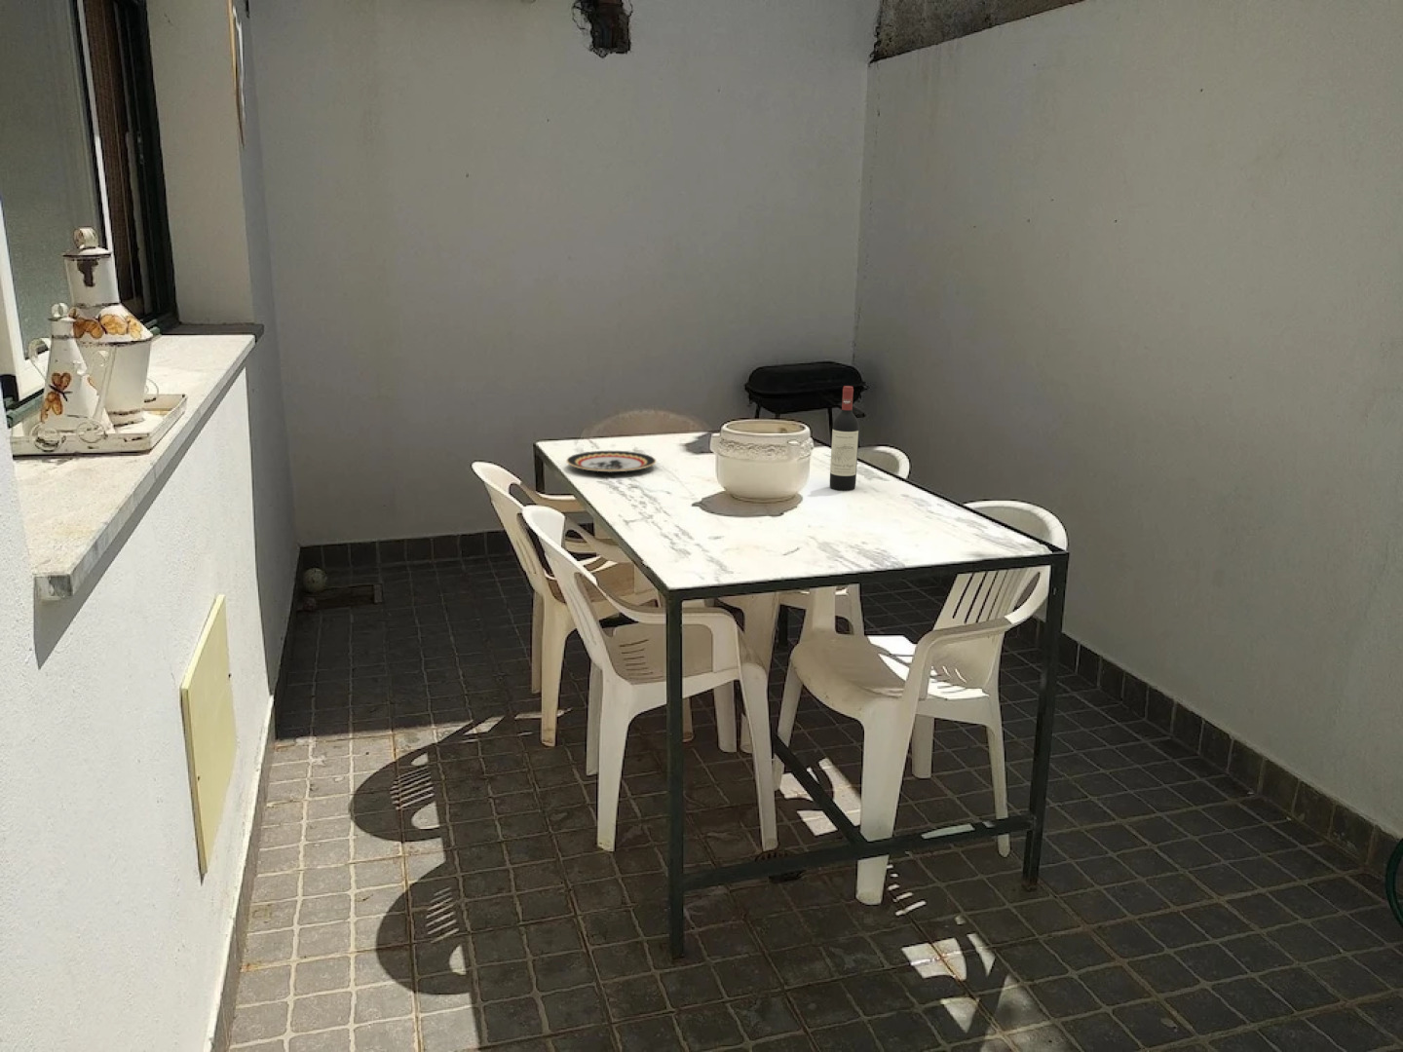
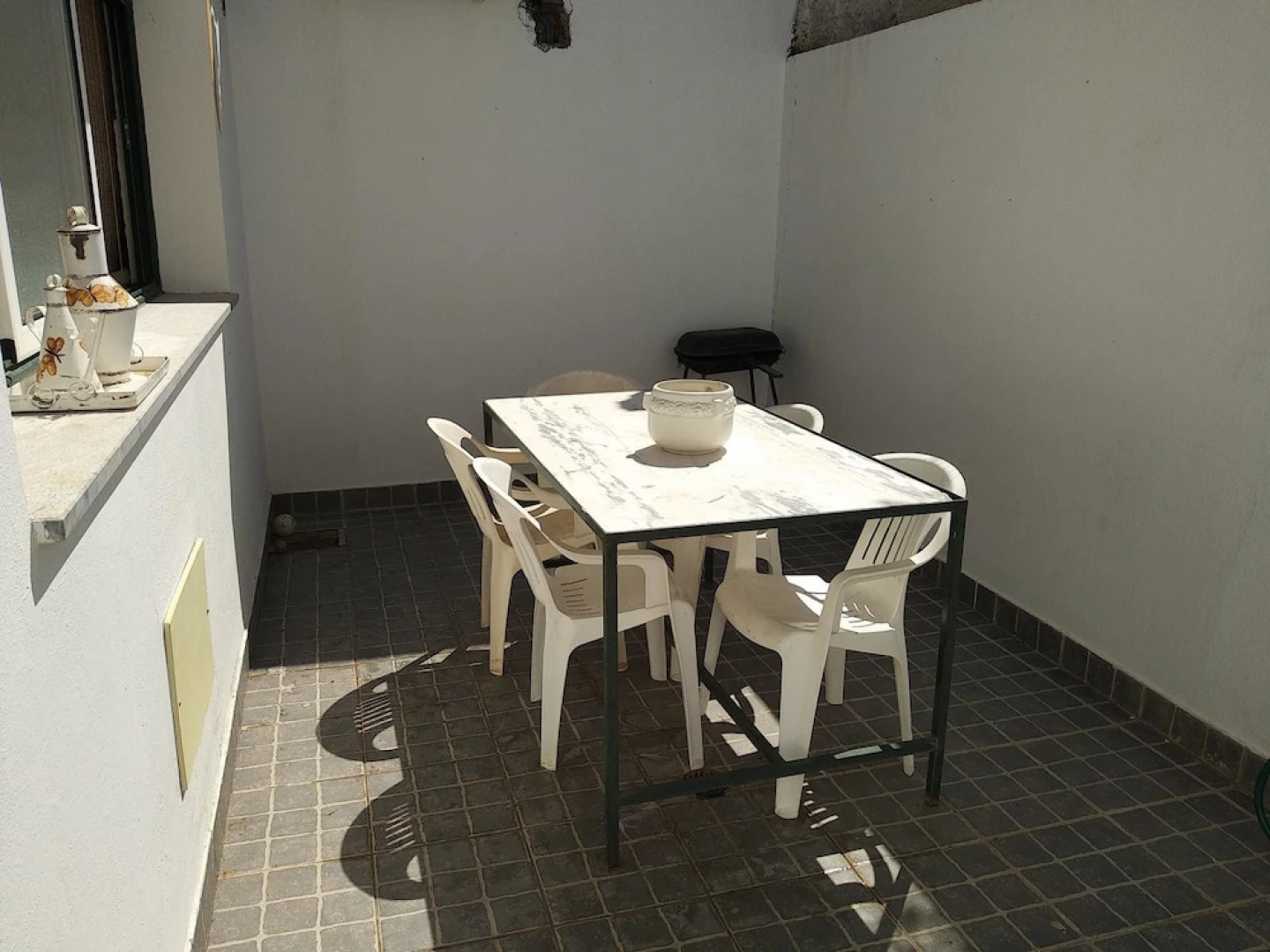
- plate (611, 463)
- wine bottle (845, 439)
